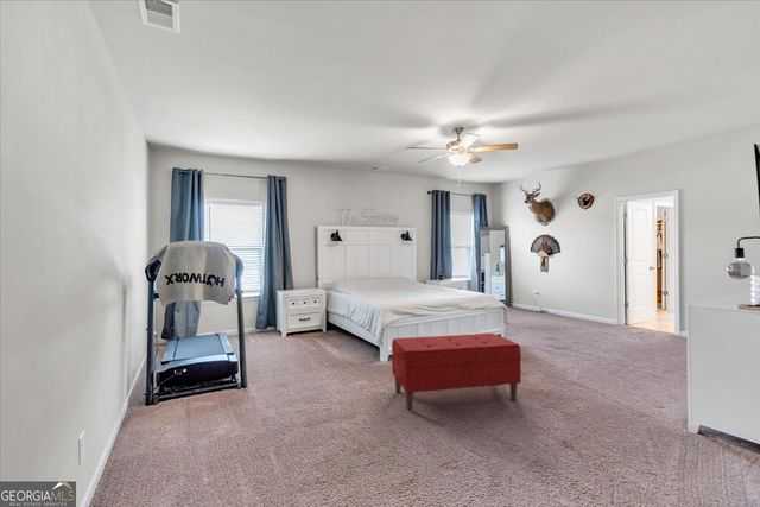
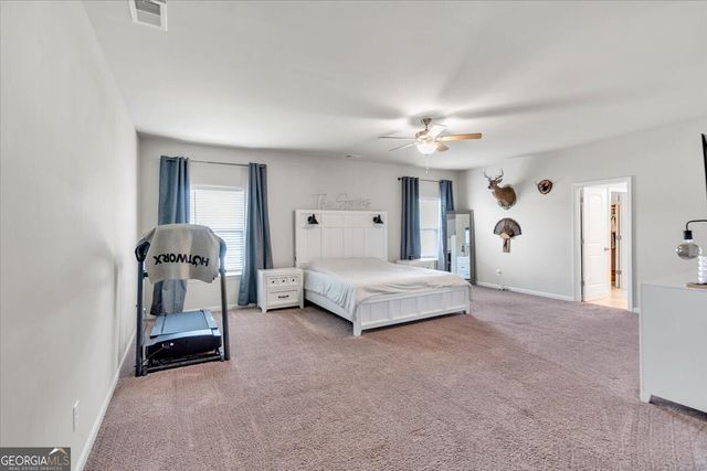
- bench (454, 368)
